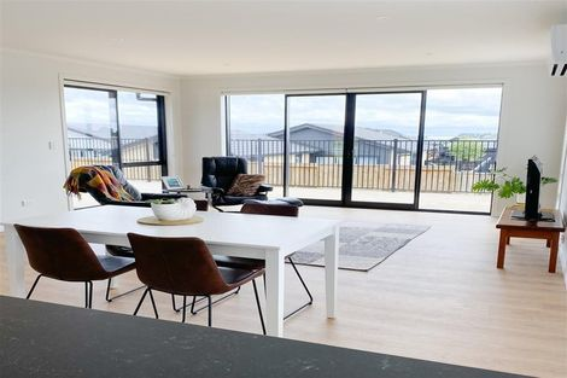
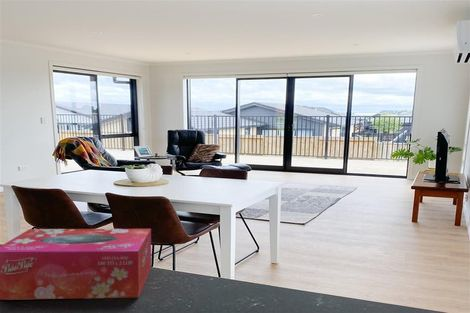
+ tissue box (79, 260)
